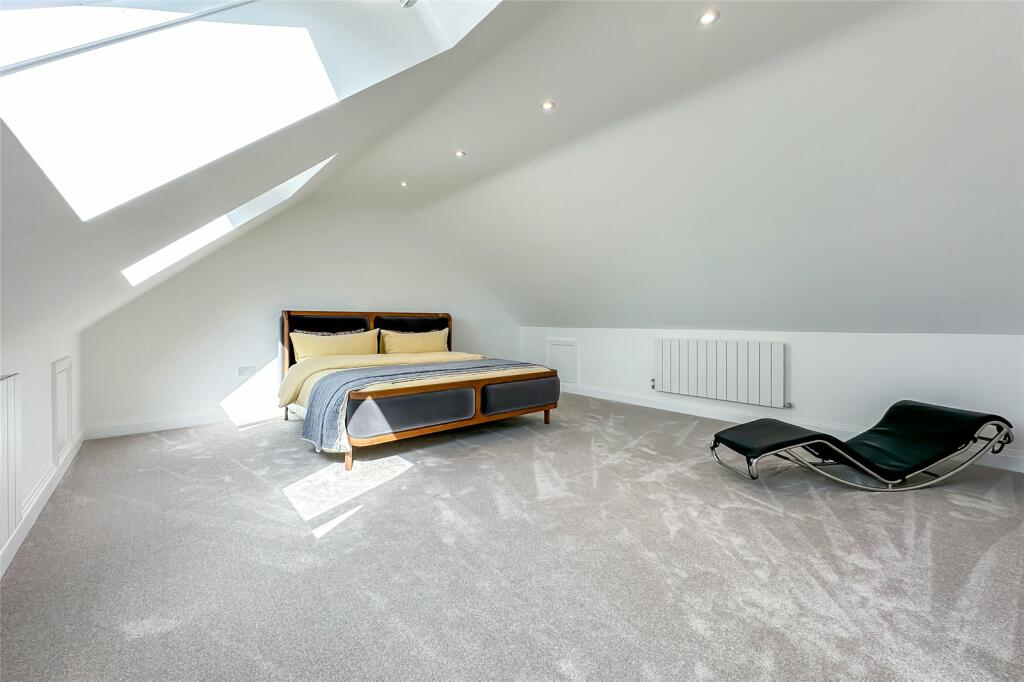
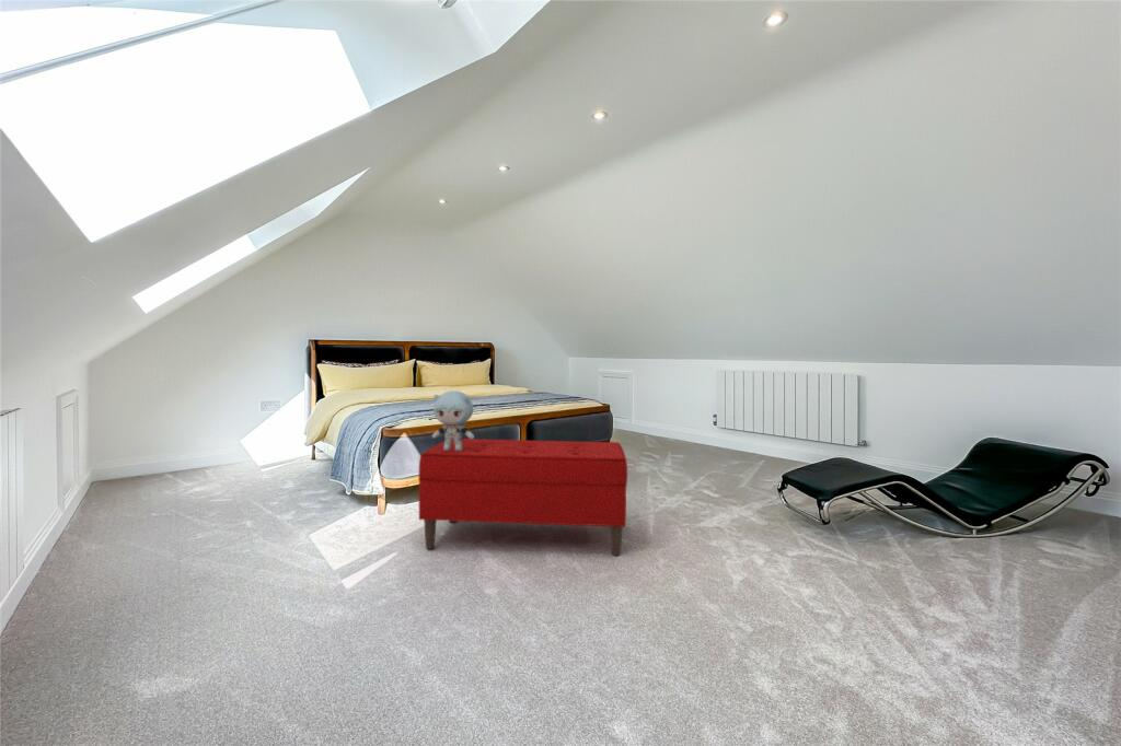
+ plush toy (453, 420)
+ bench (527, 491)
